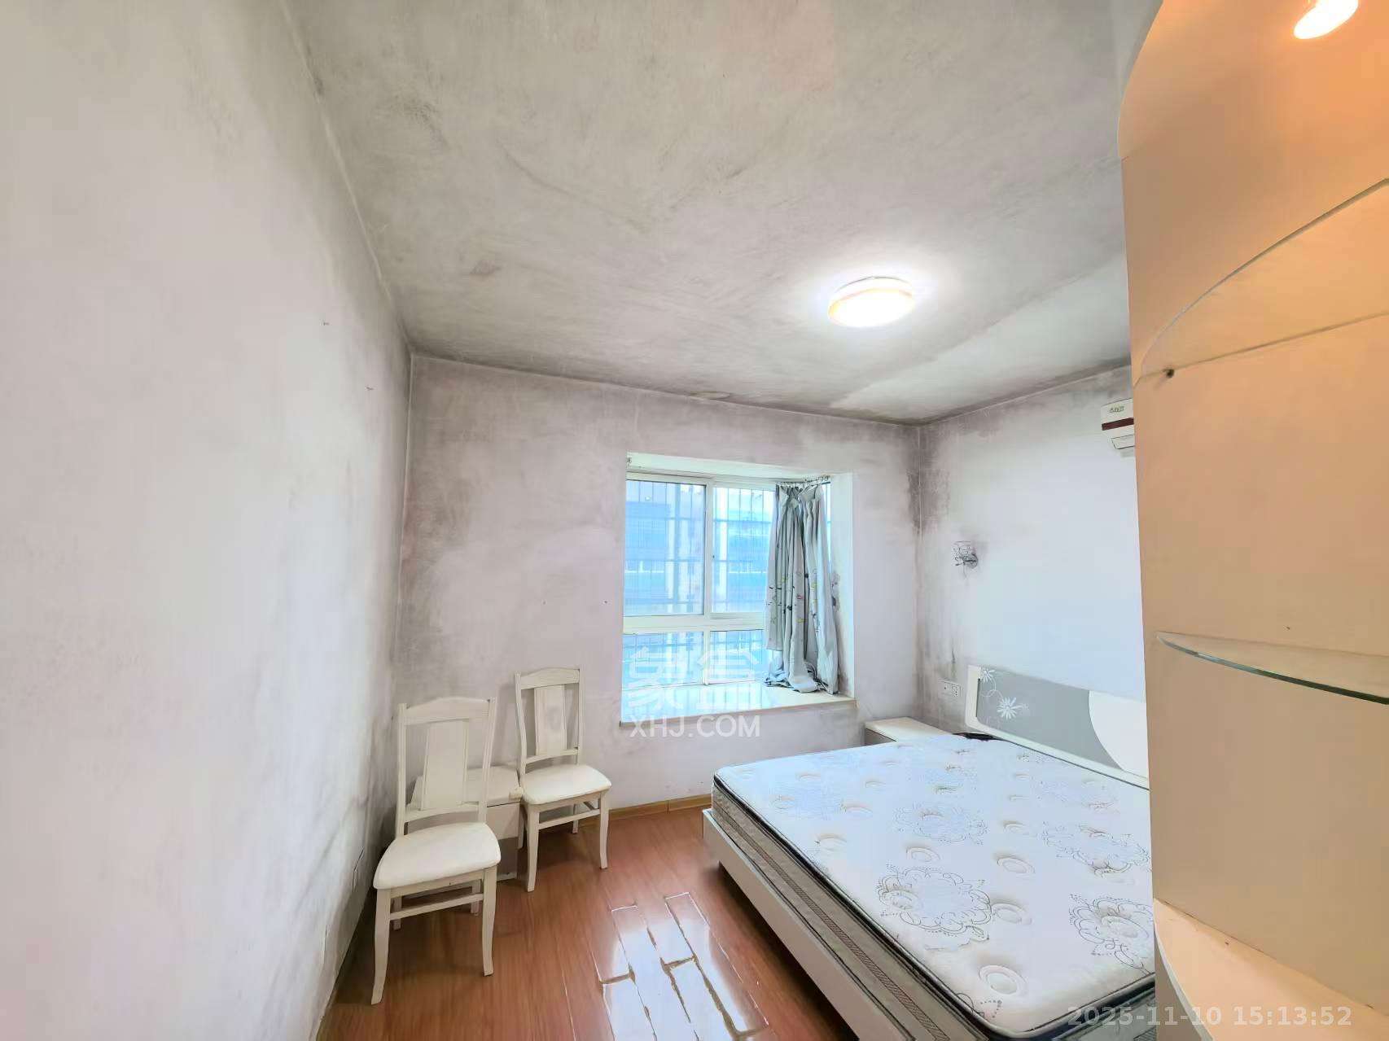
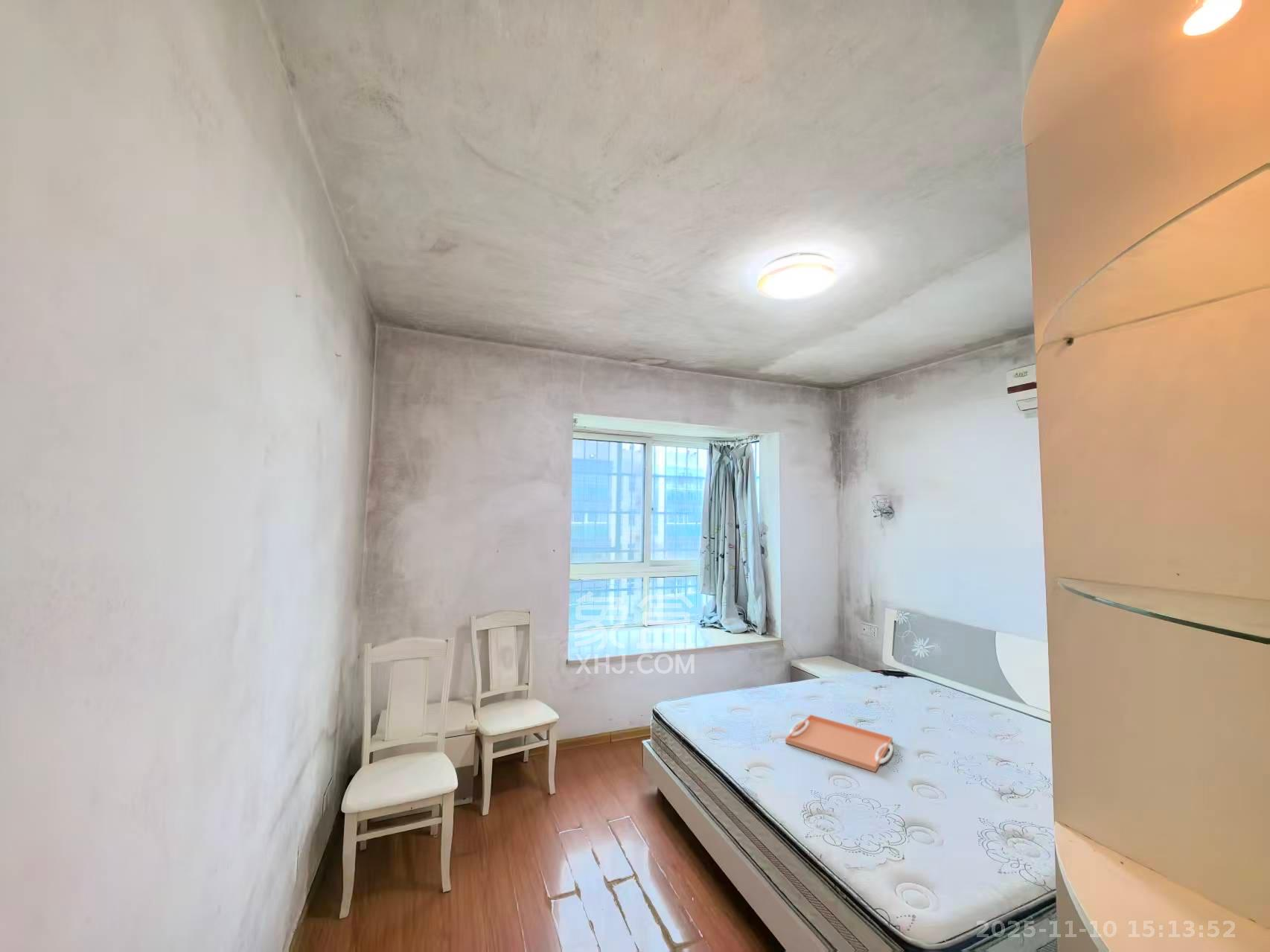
+ serving tray (839, 740)
